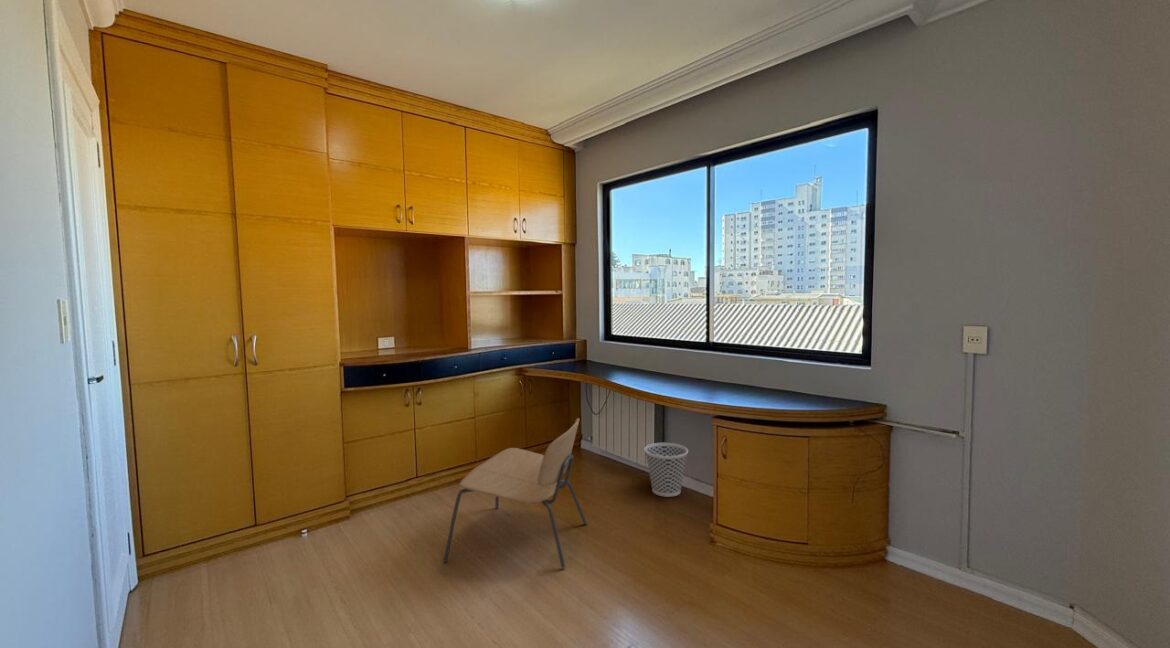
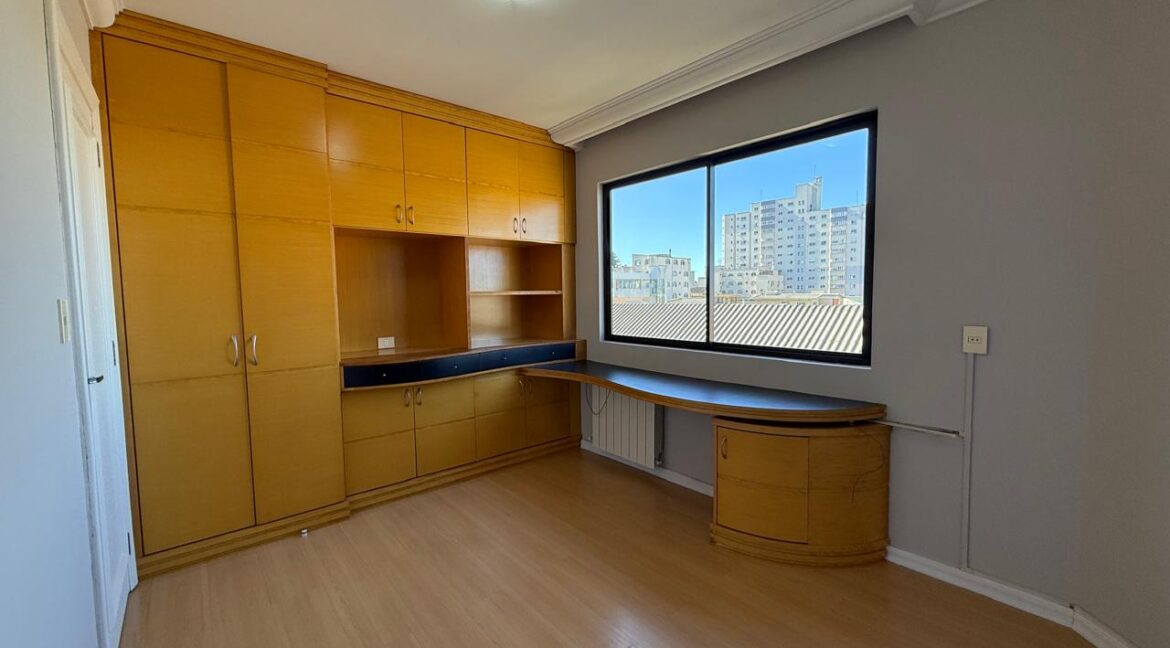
- chair (515, 479)
- wastebasket (666, 470)
